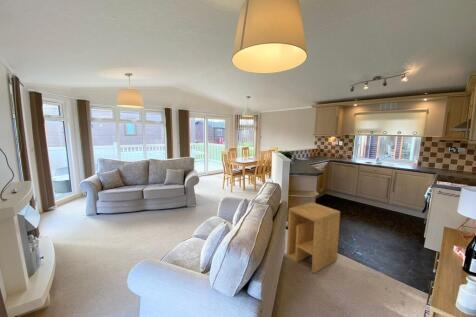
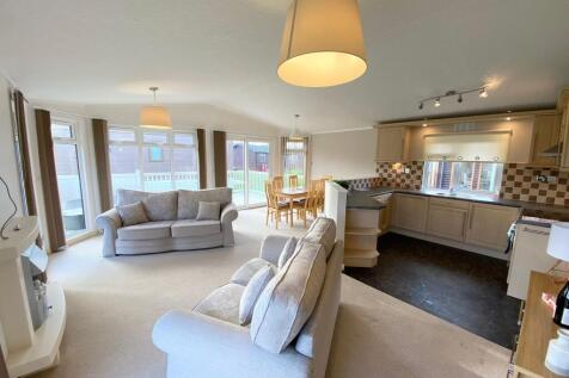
- side table (312, 234)
